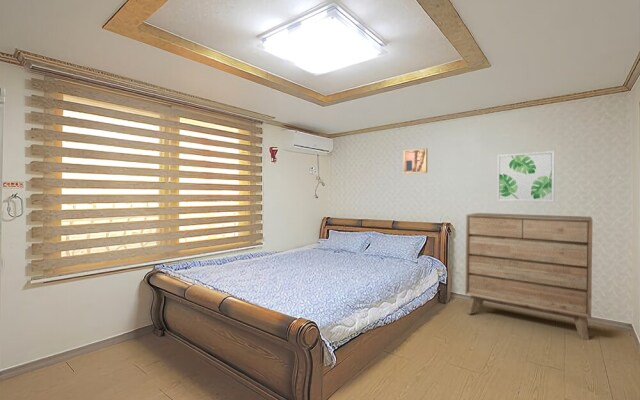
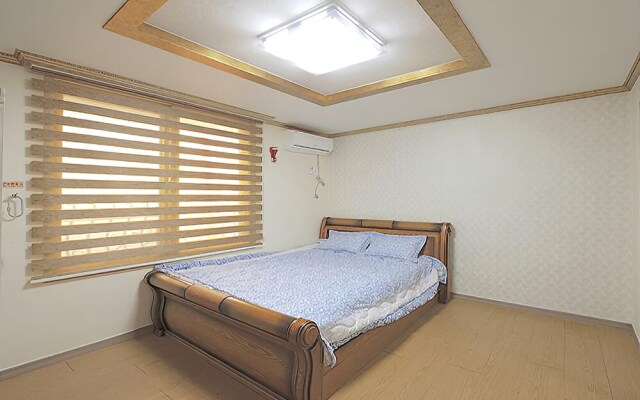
- wall art (415, 161)
- wall art (524, 177)
- dresser (525, 267)
